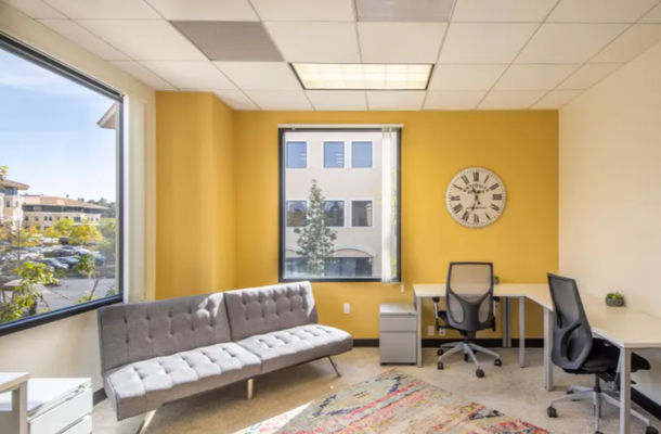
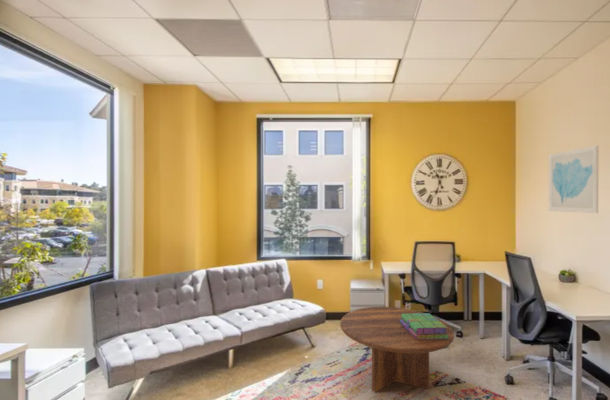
+ wall art (571, 181)
+ coffee table (394, 352)
+ stack of books (423, 325)
